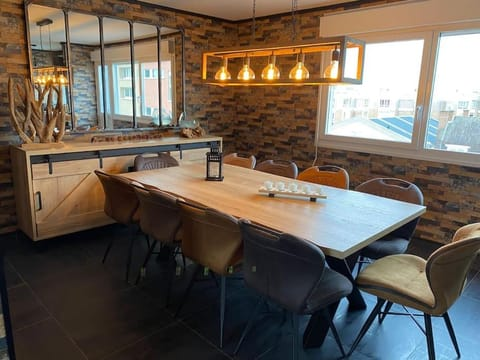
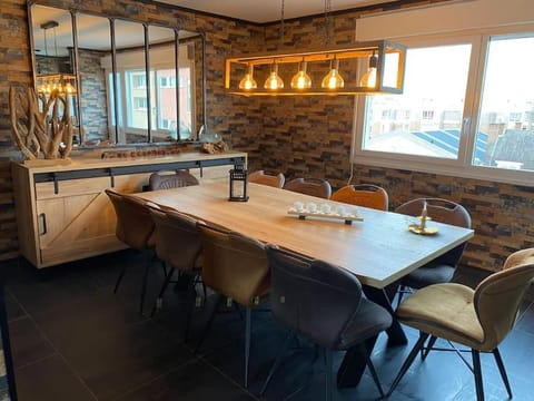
+ candle holder (422, 216)
